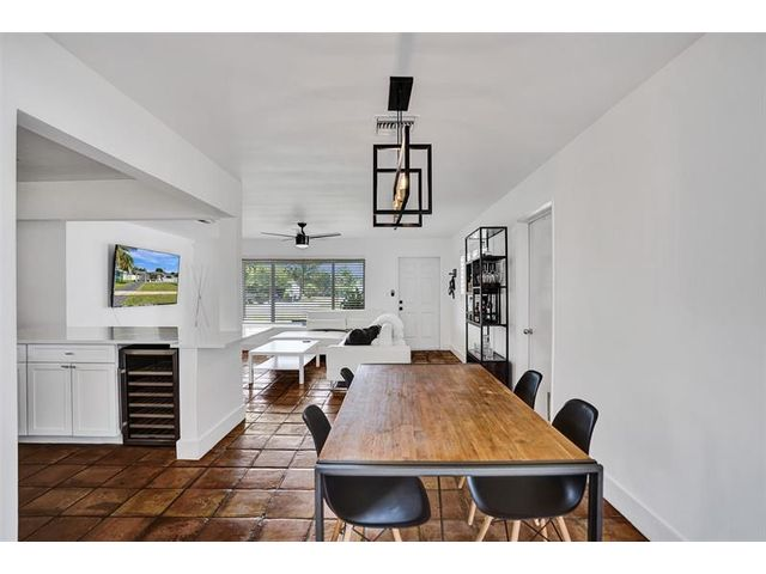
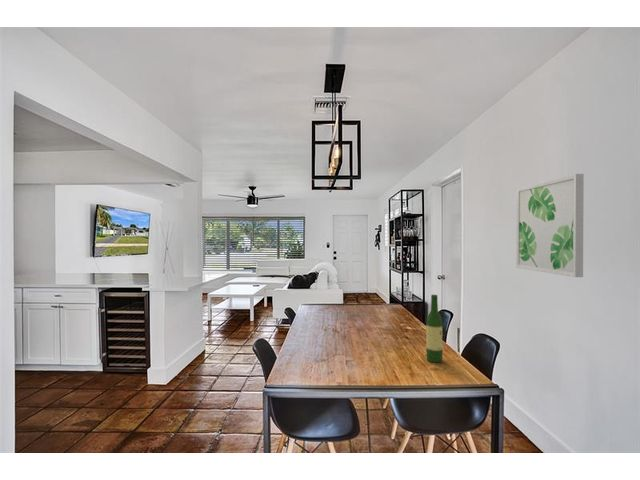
+ wall art (545, 227)
+ wine bottle (434, 327)
